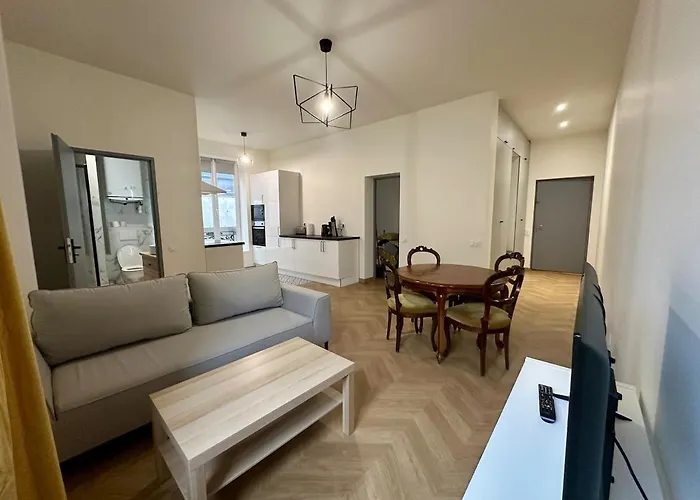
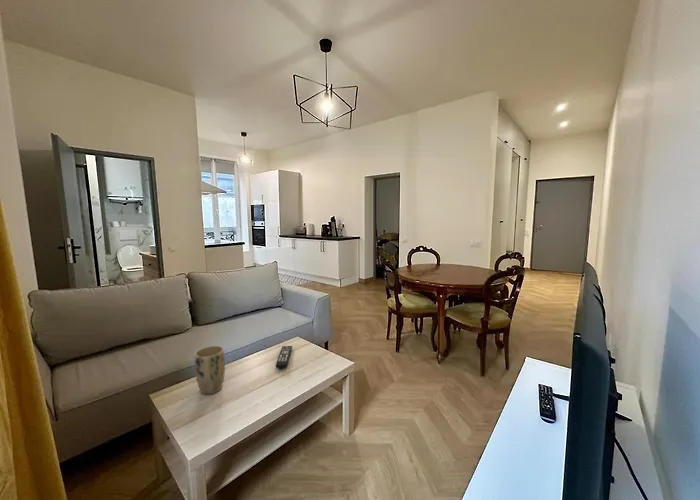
+ remote control (284, 356)
+ plant pot (210, 370)
